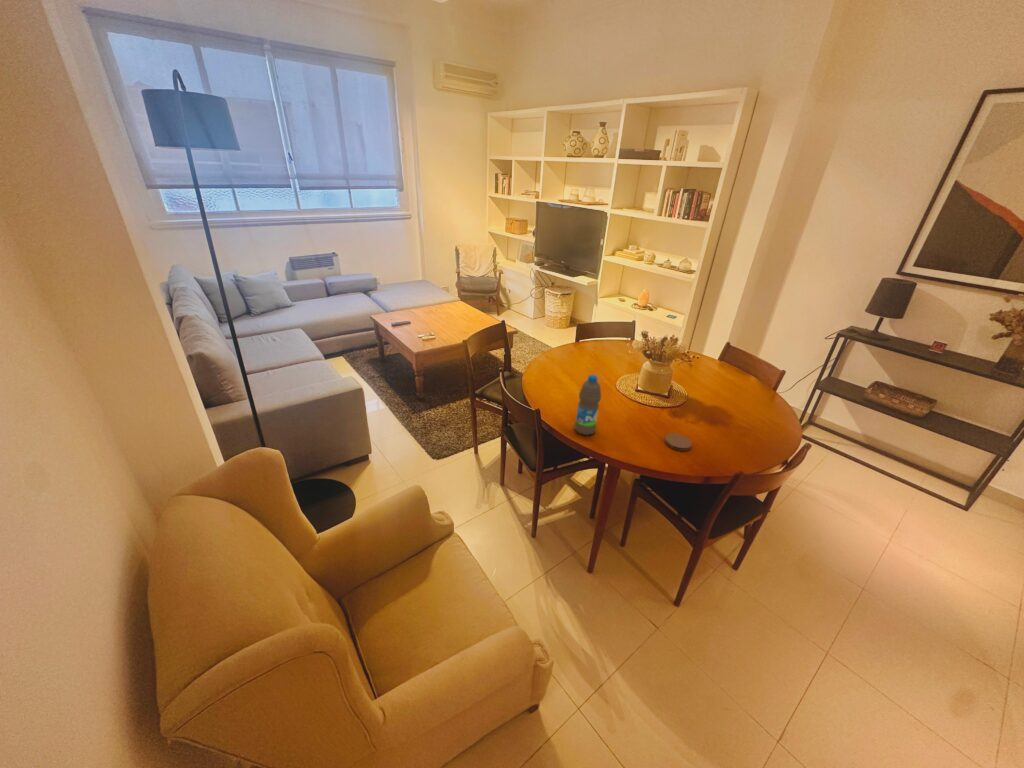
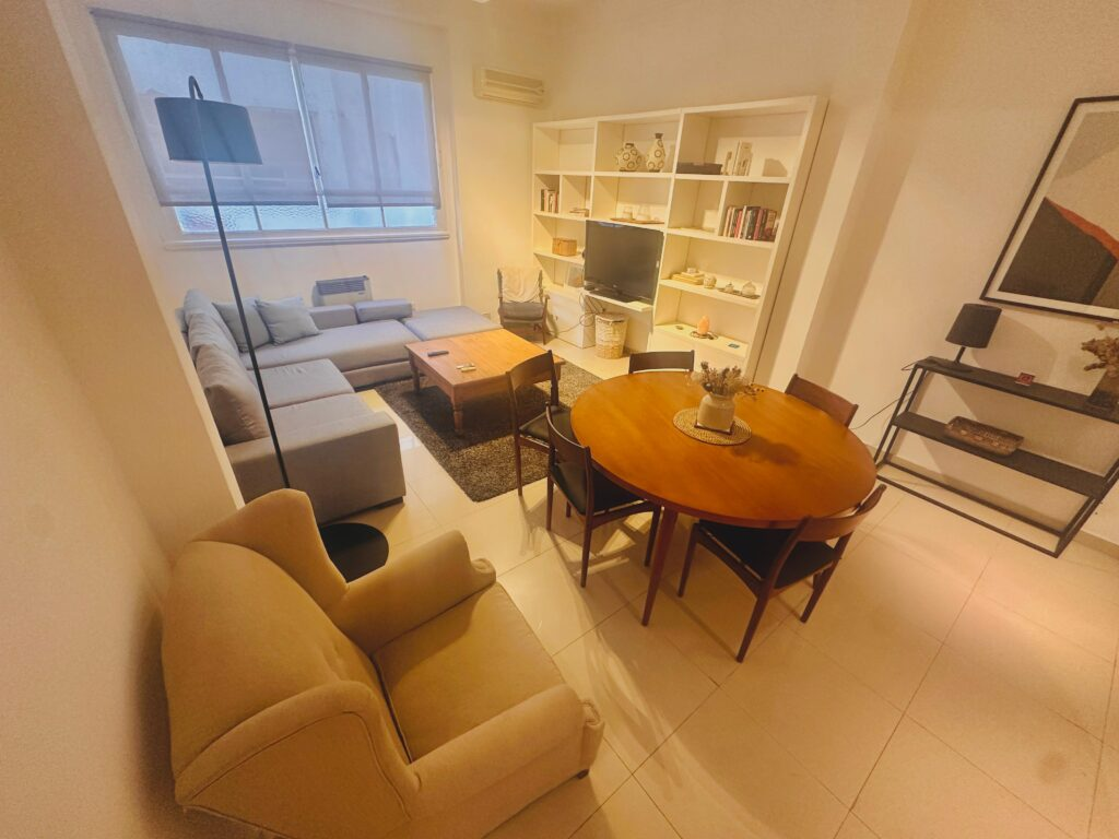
- coaster (677, 441)
- water bottle (588, 404)
